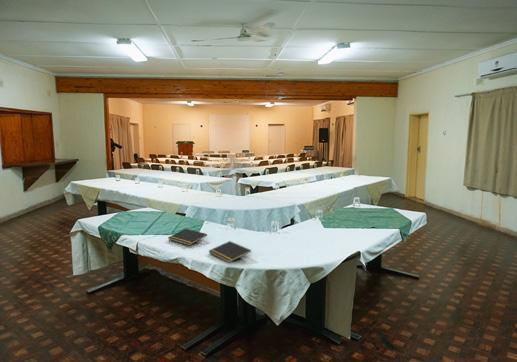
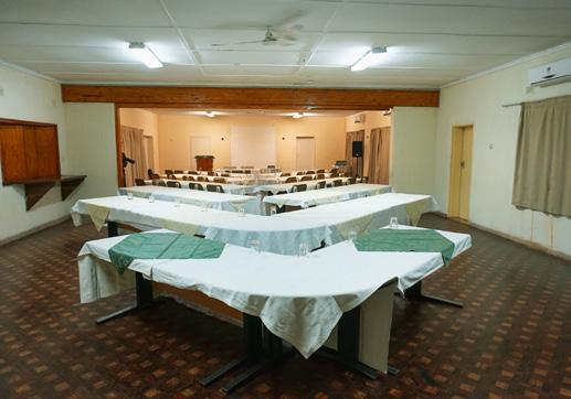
- notepad (229, 251)
- notepad (187, 236)
